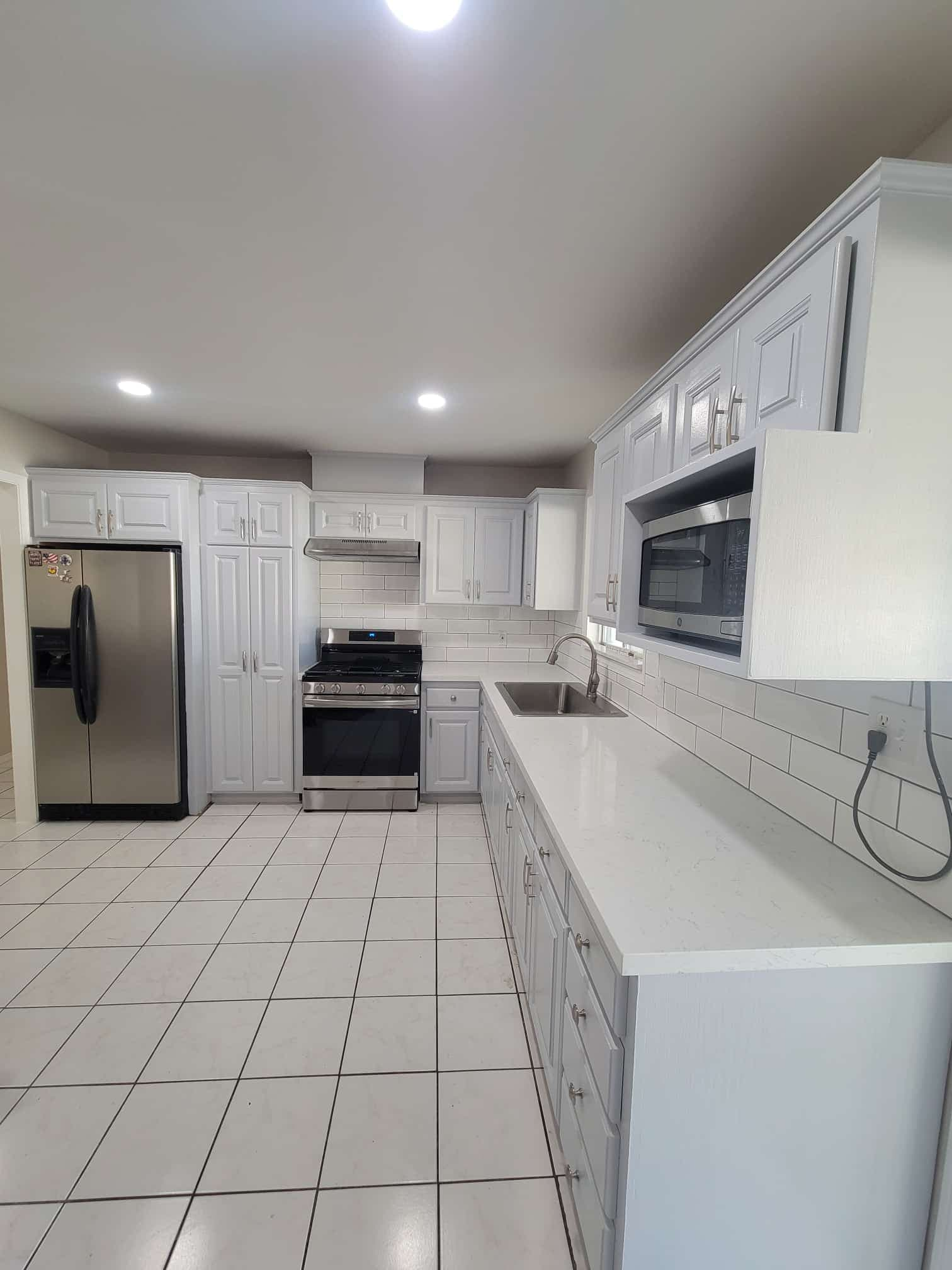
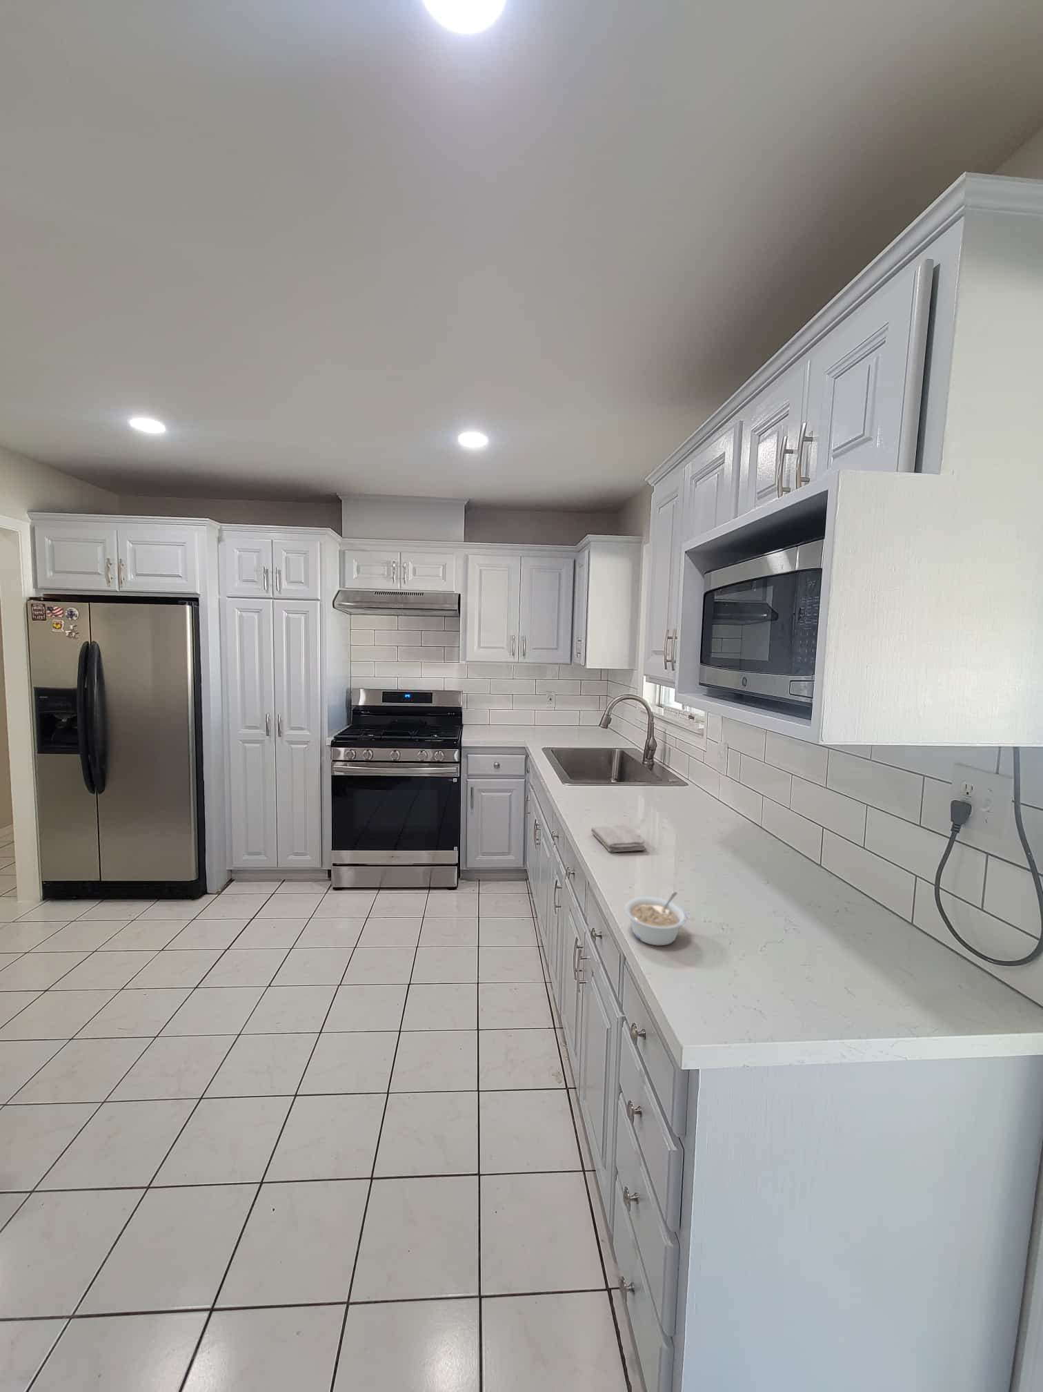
+ washcloth (618, 837)
+ legume (654, 919)
